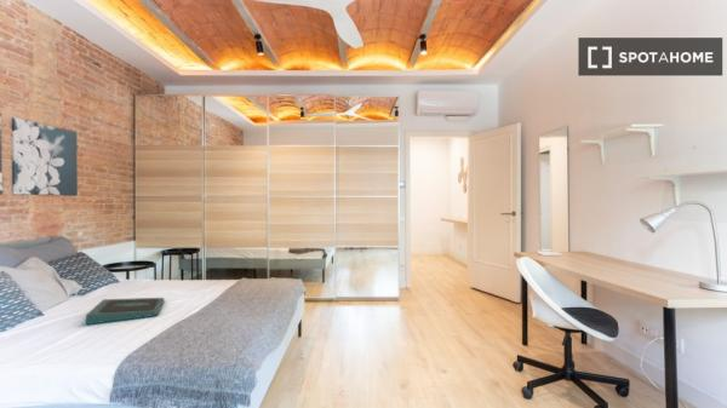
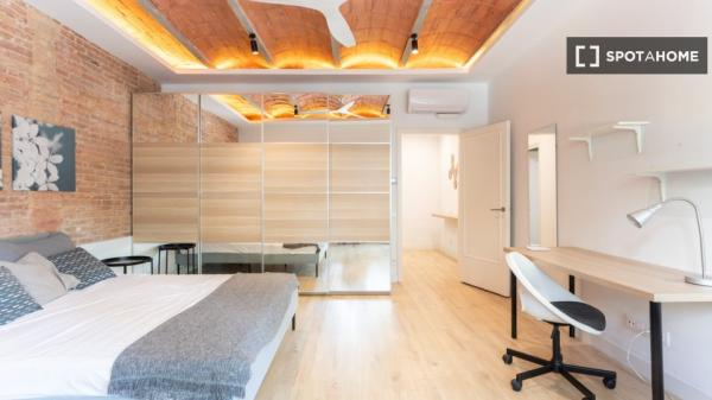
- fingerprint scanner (128, 306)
